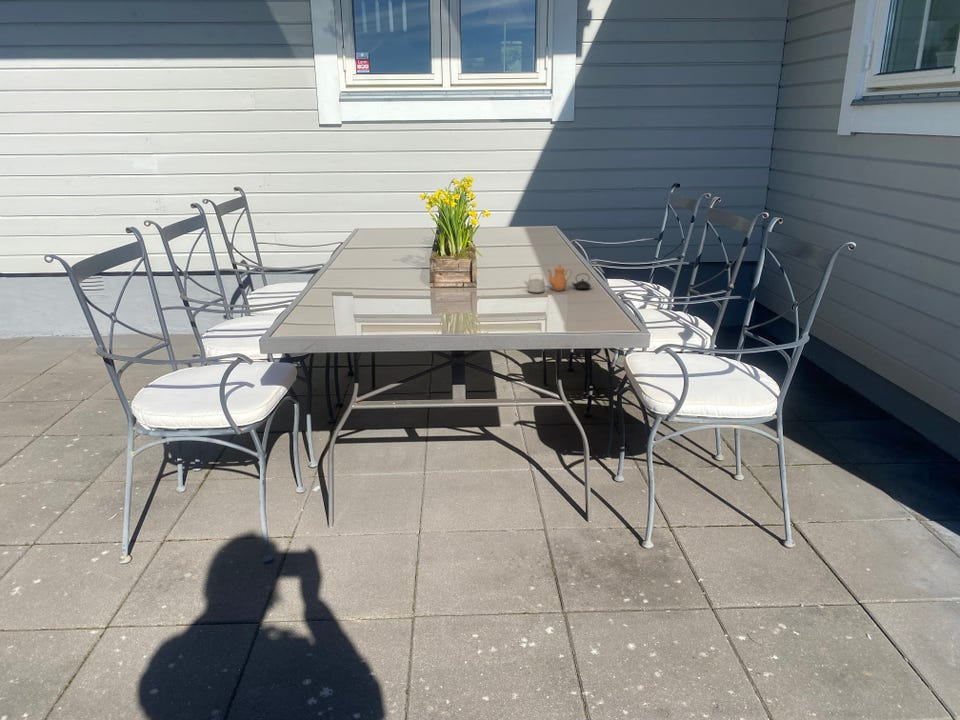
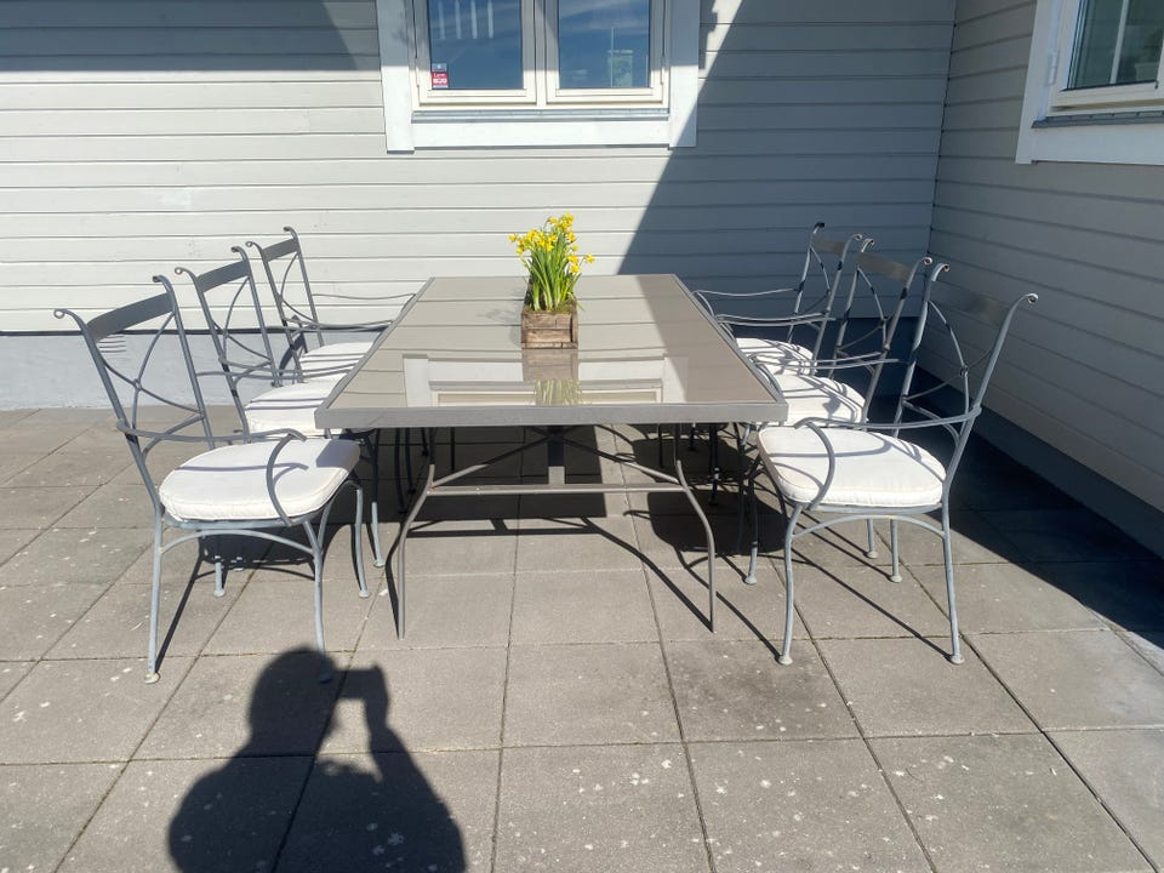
- teapot (557, 277)
